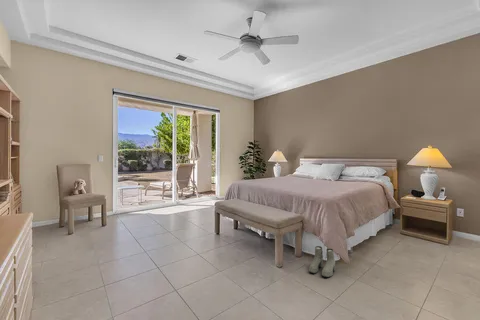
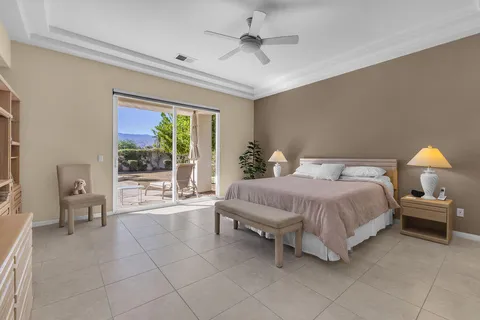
- boots (322, 260)
